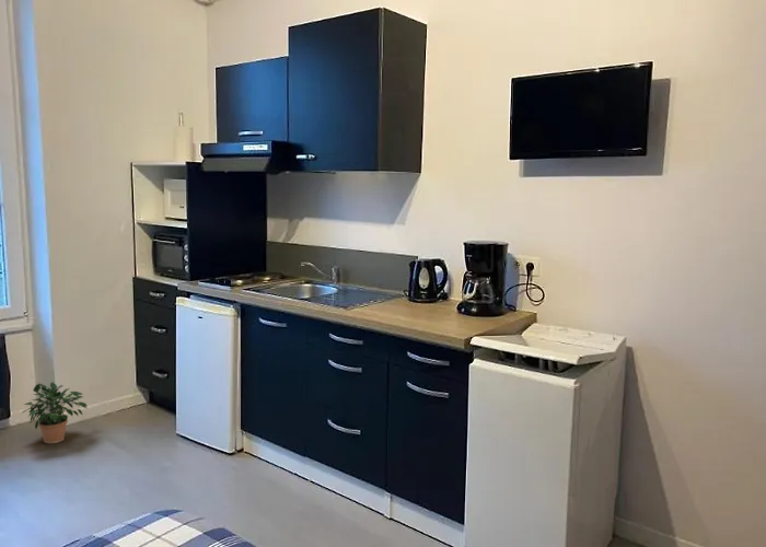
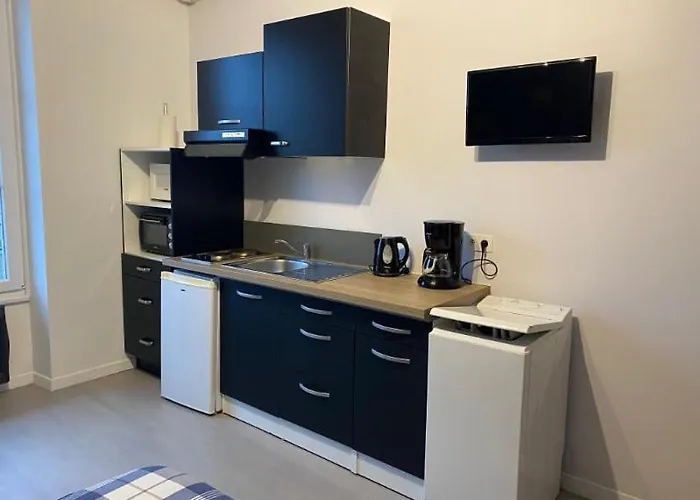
- potted plant (57, 408)
